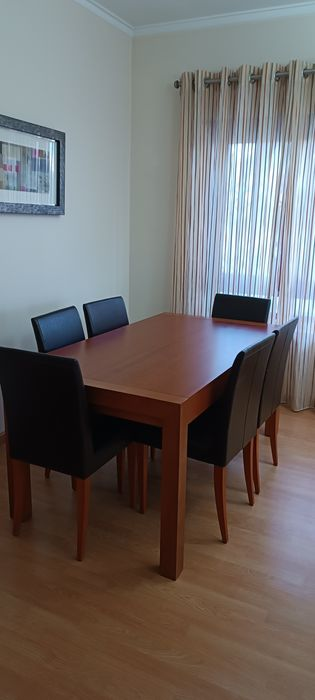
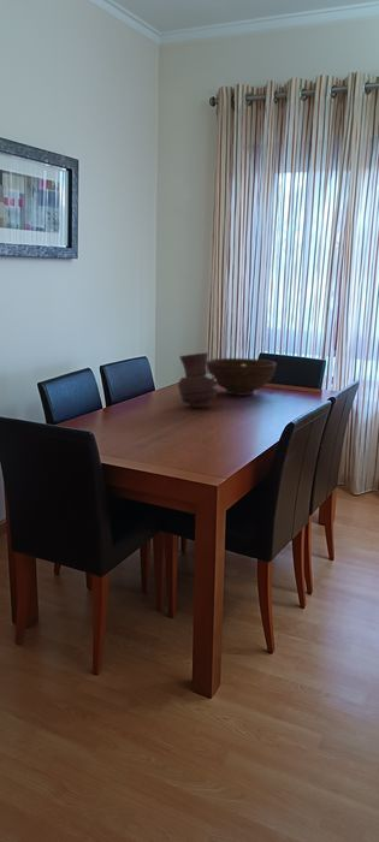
+ fruit bowl (241, 378)
+ vase (197, 379)
